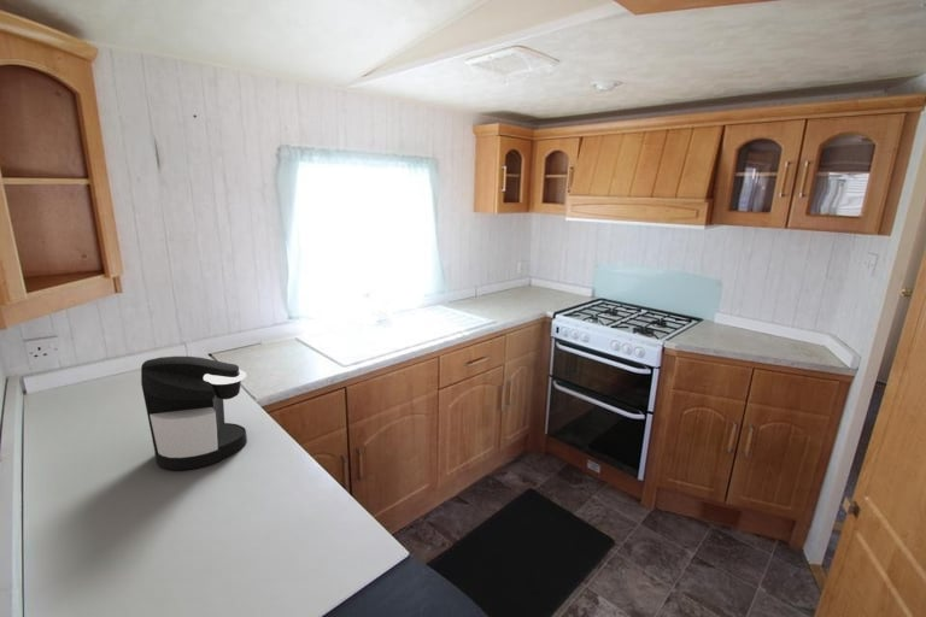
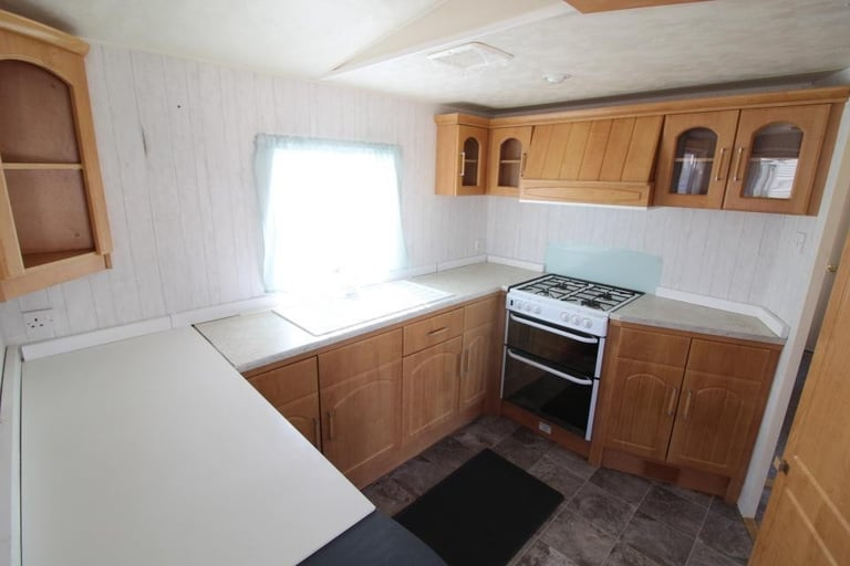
- coffee maker (199, 404)
